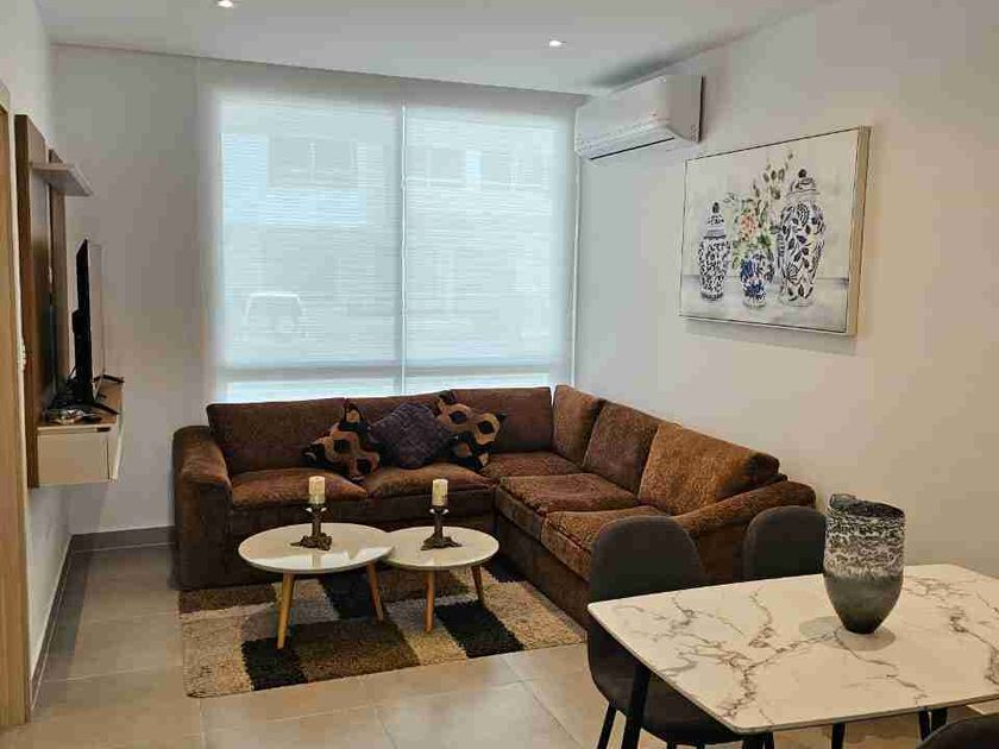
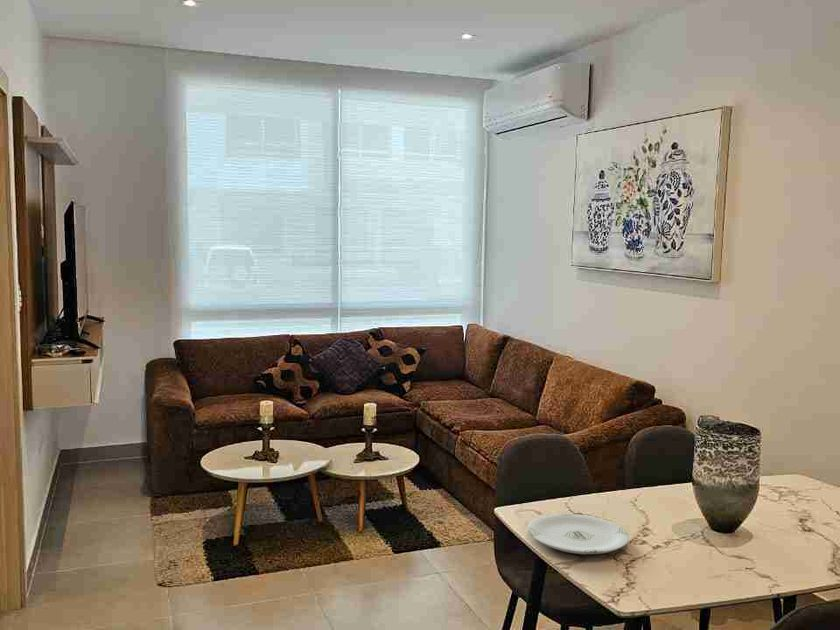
+ plate (577, 535)
